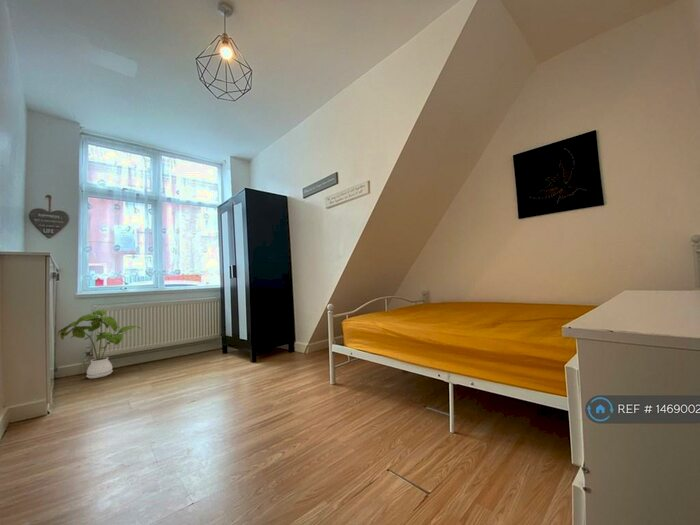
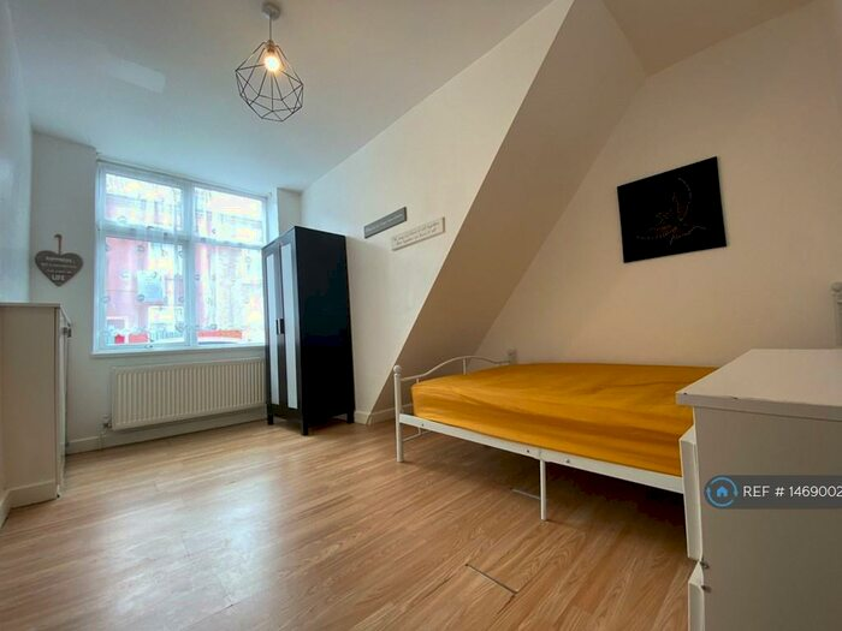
- house plant (100, 343)
